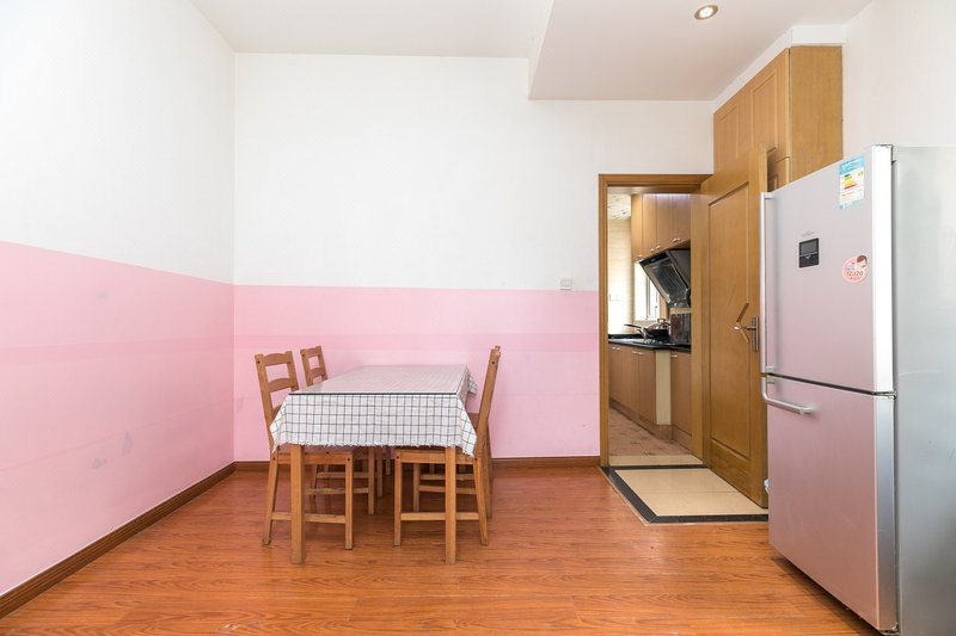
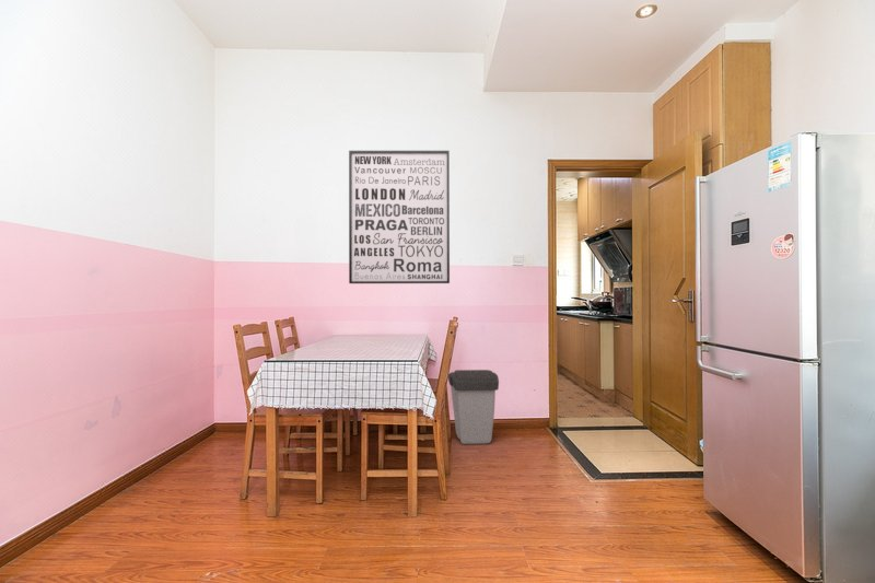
+ trash can (472, 405)
+ wall art (399, 217)
